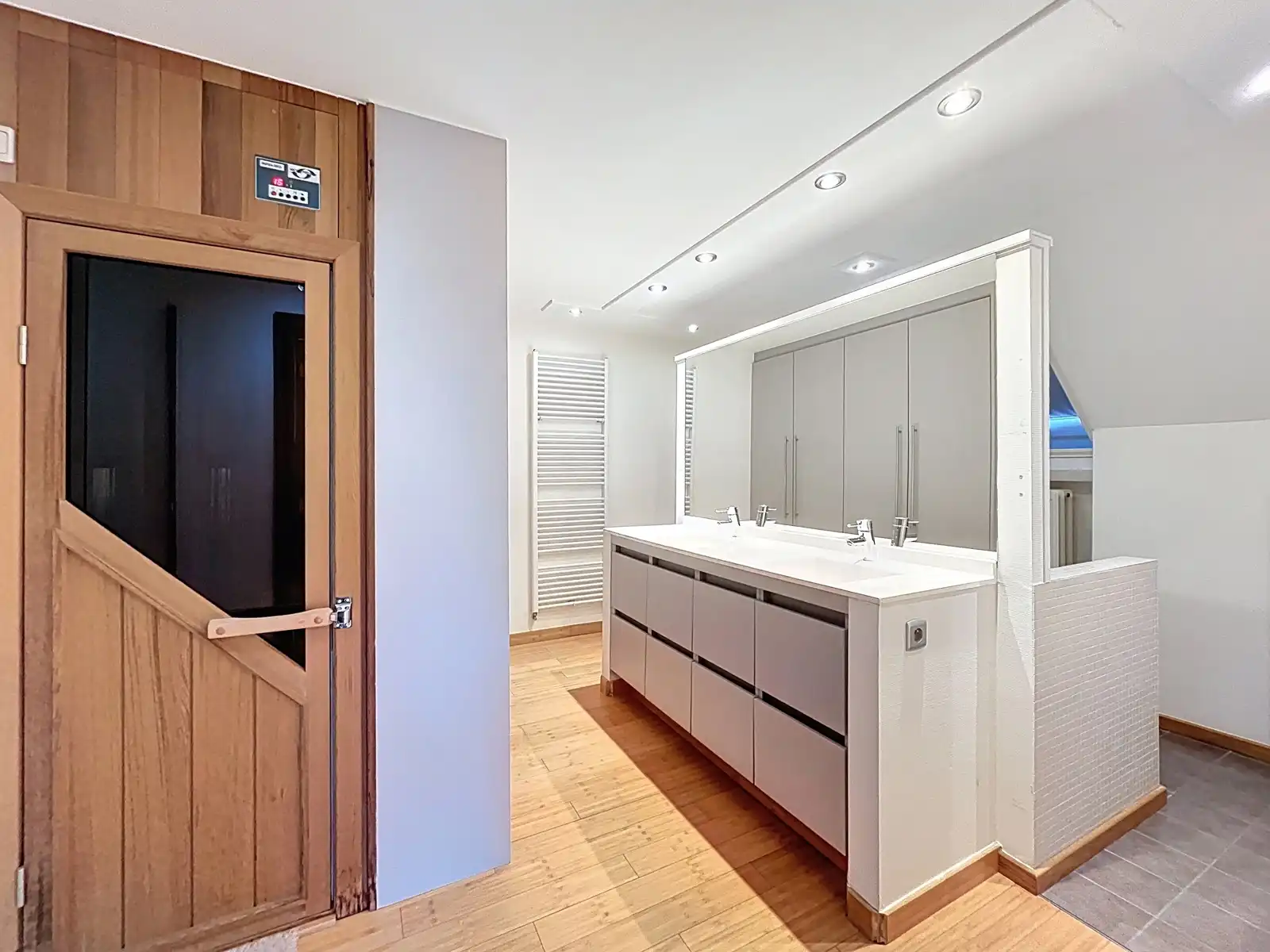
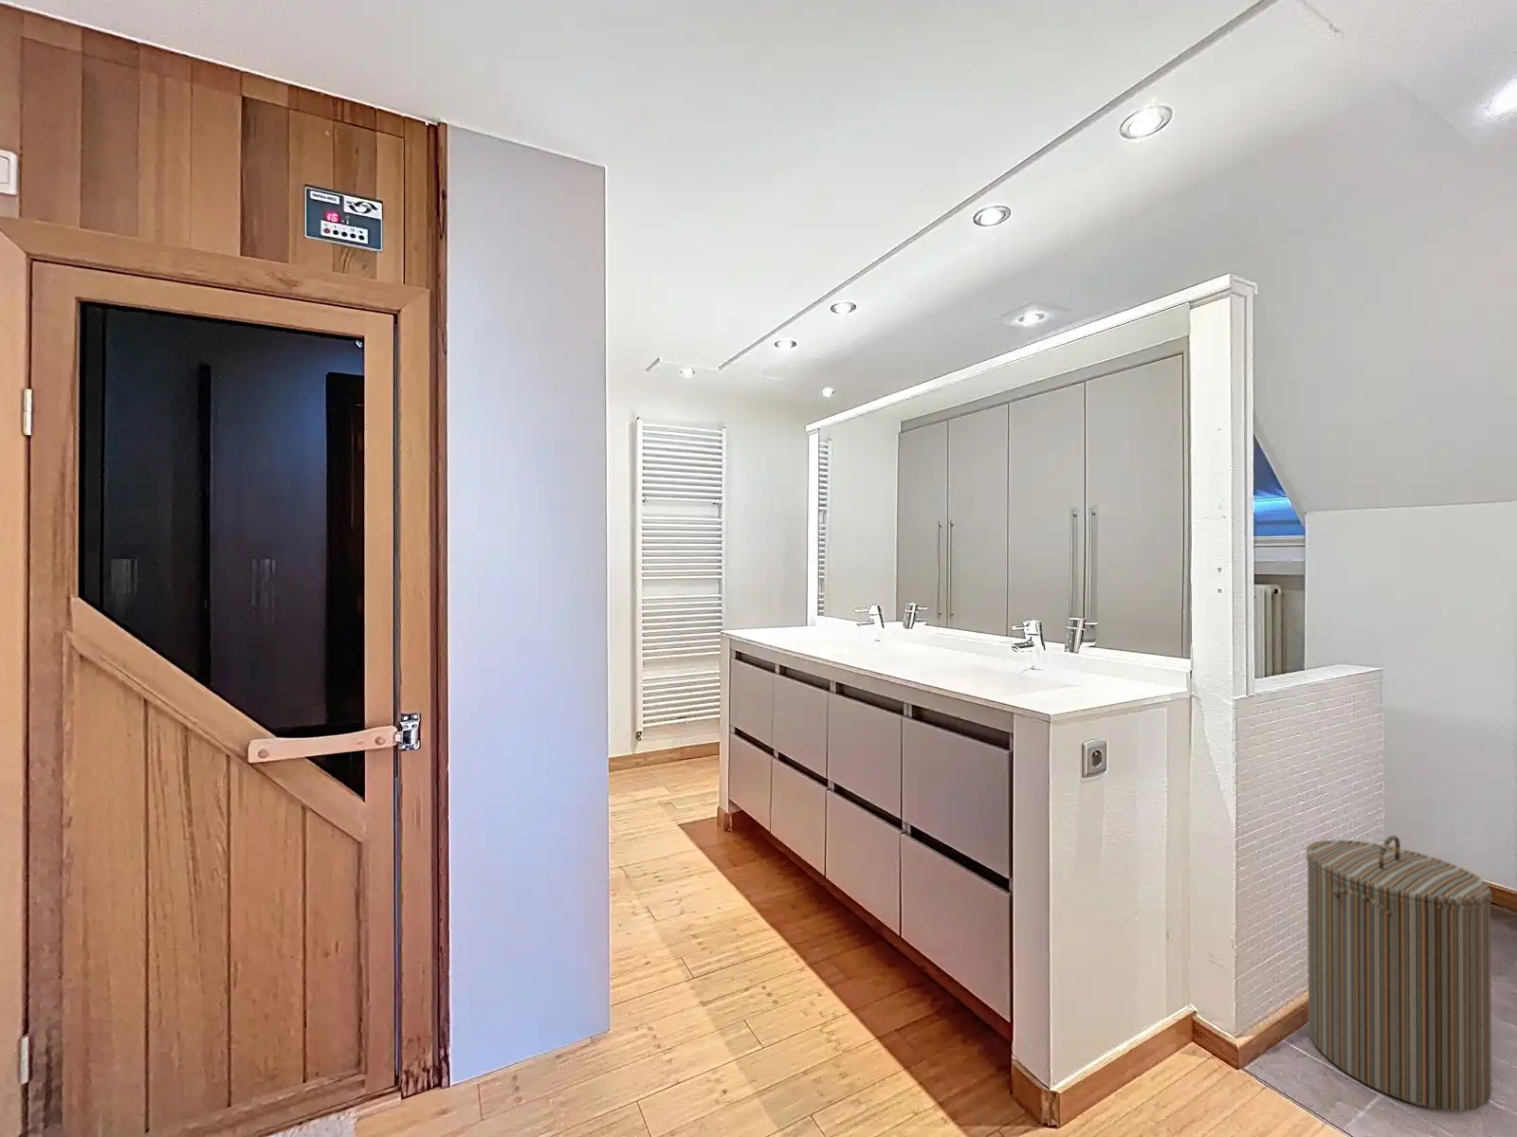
+ laundry hamper (1393, 947)
